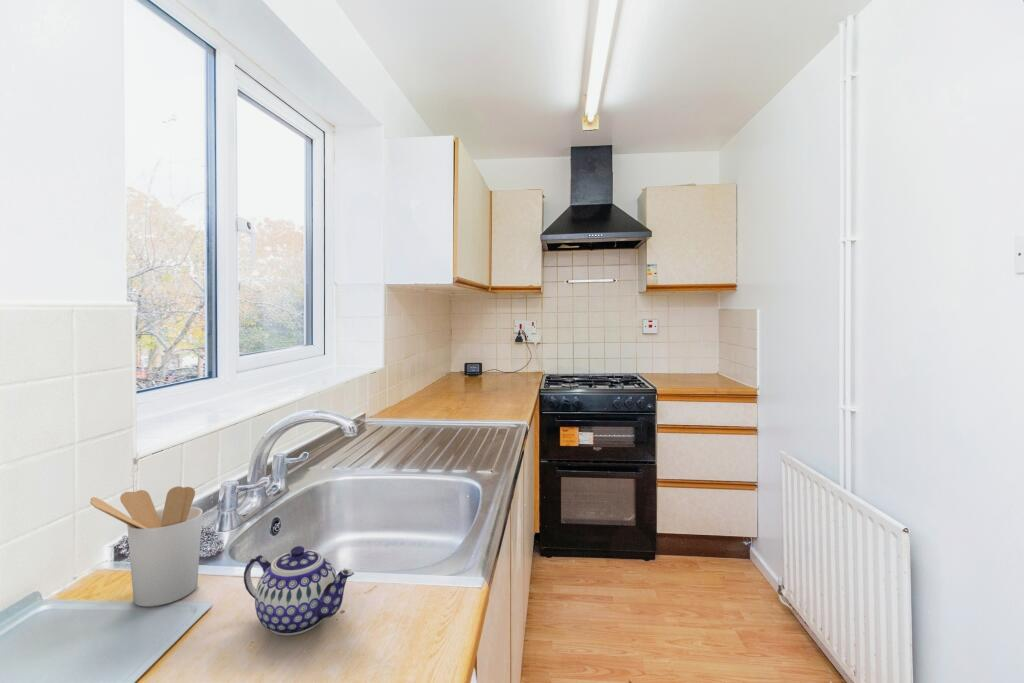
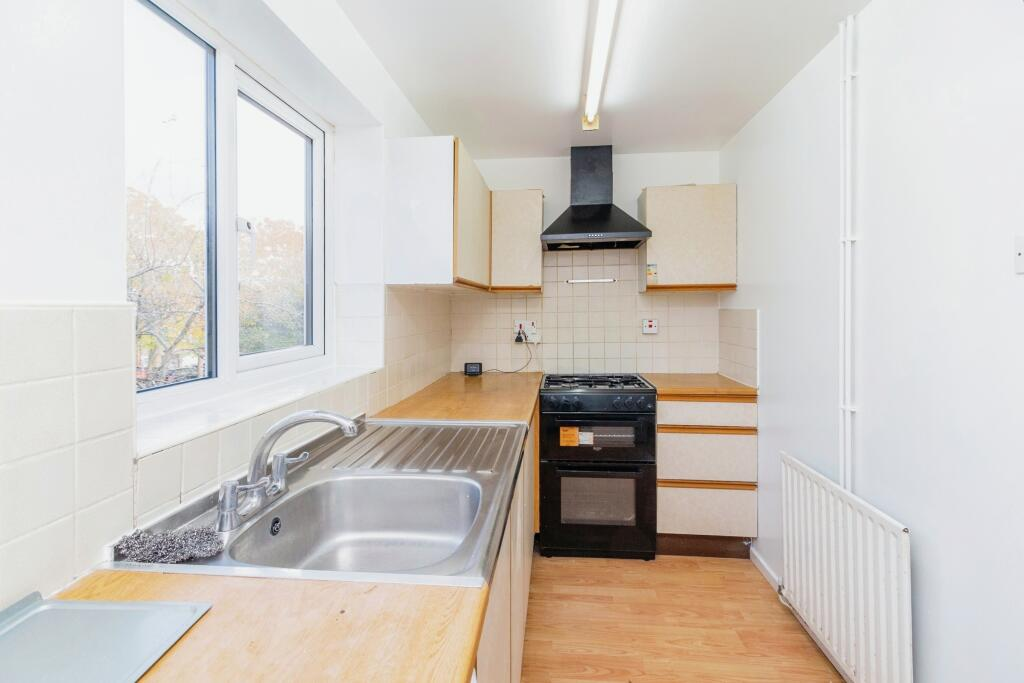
- utensil holder (147, 542)
- teapot (297, 584)
